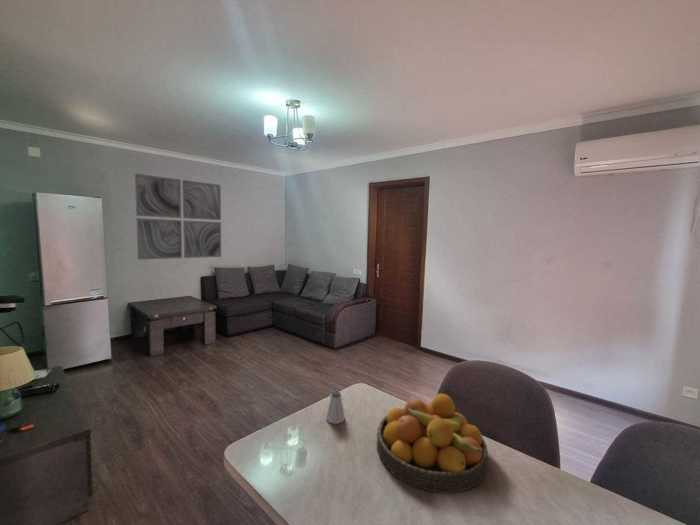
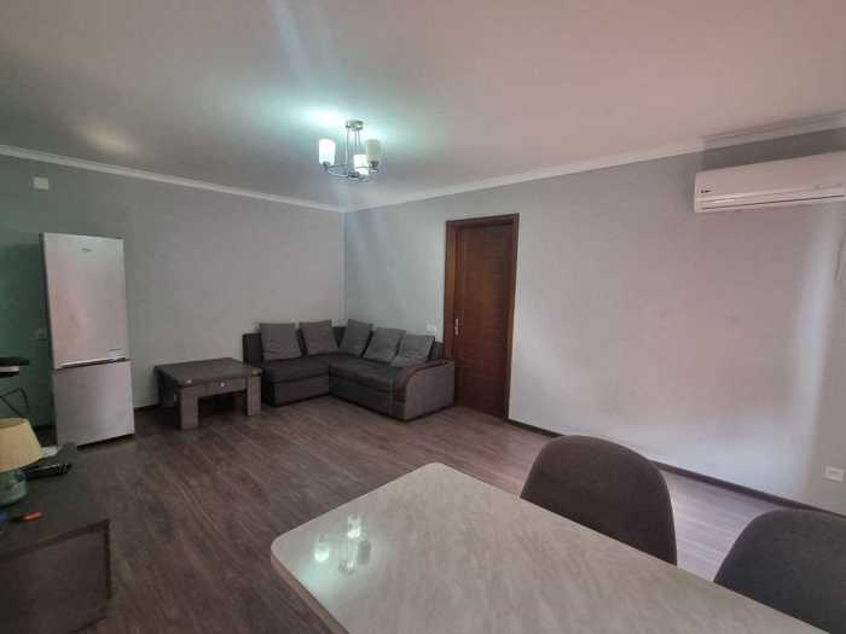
- fruit bowl (430, 428)
- wall art (183, 220)
- saltshaker (335, 405)
